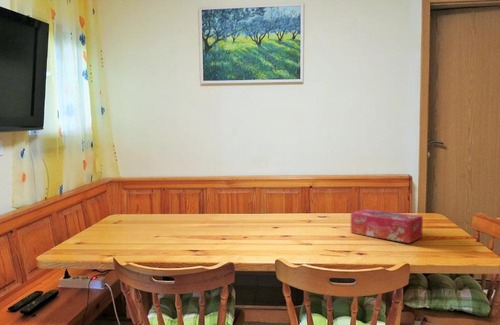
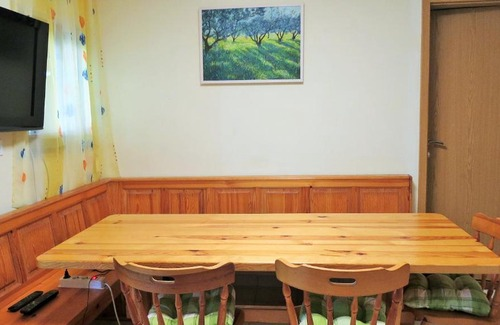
- tissue box (385, 224)
